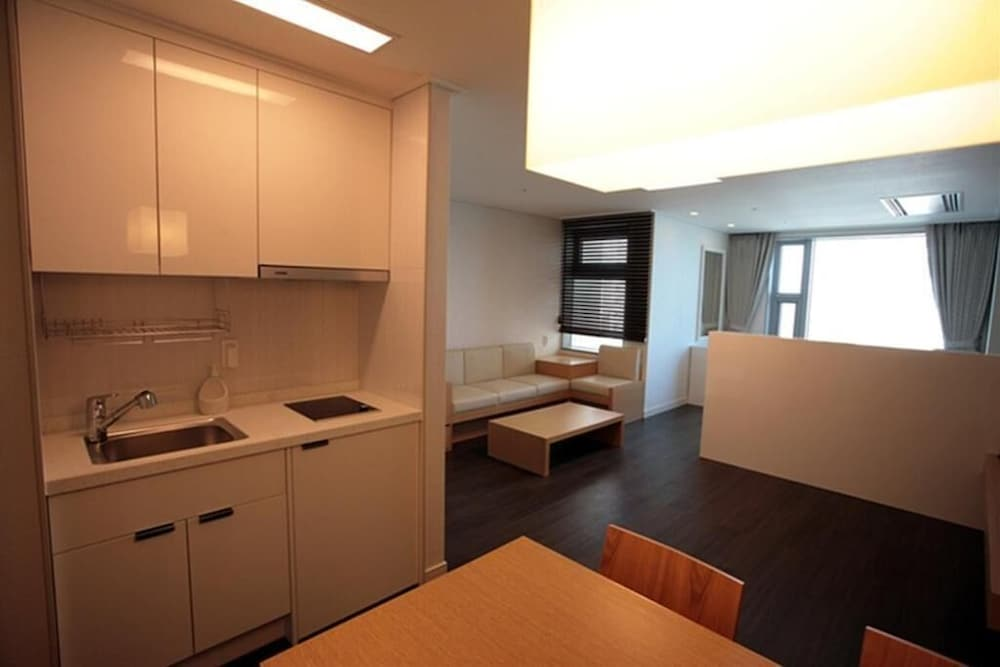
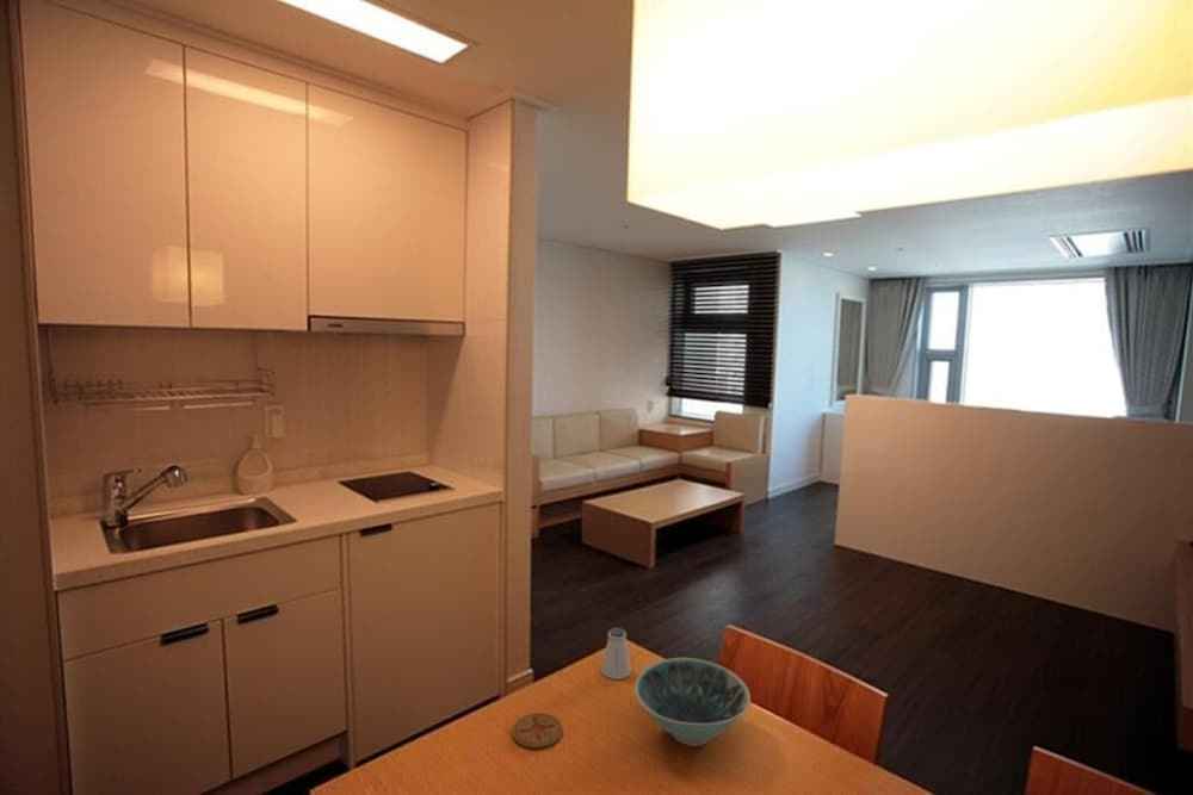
+ bowl (691, 709)
+ coaster (537, 729)
+ saltshaker (616, 651)
